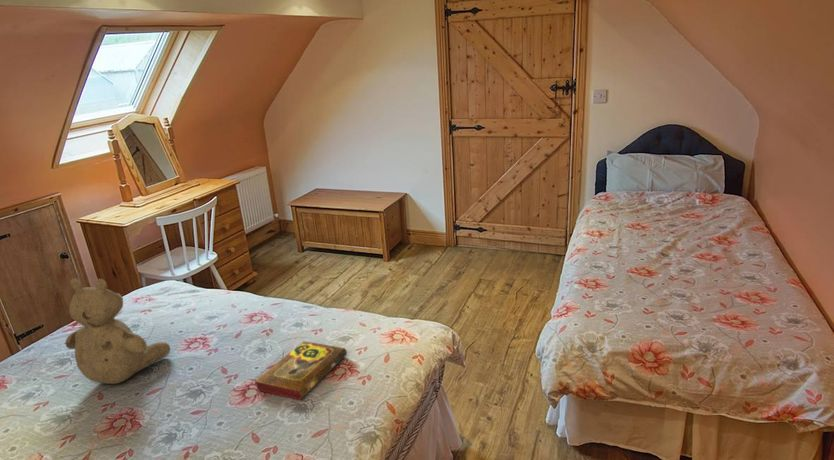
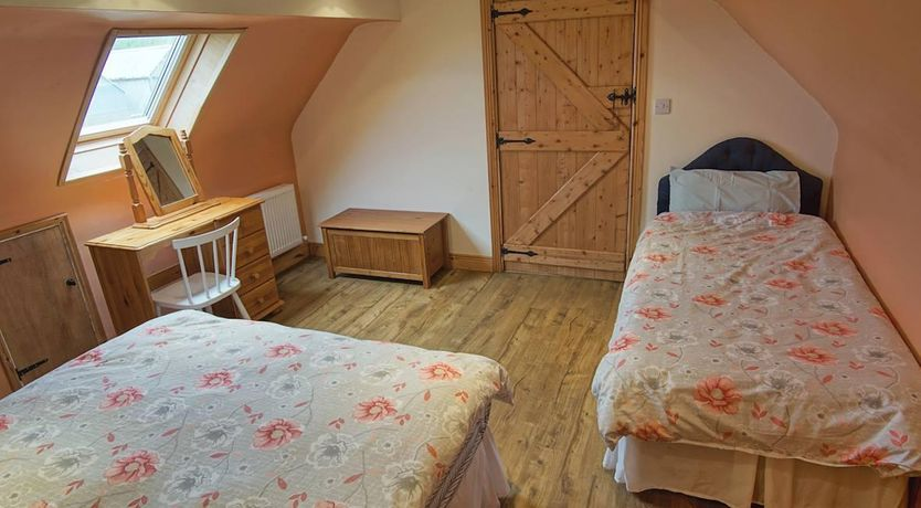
- teddy bear (114, 322)
- book (303, 368)
